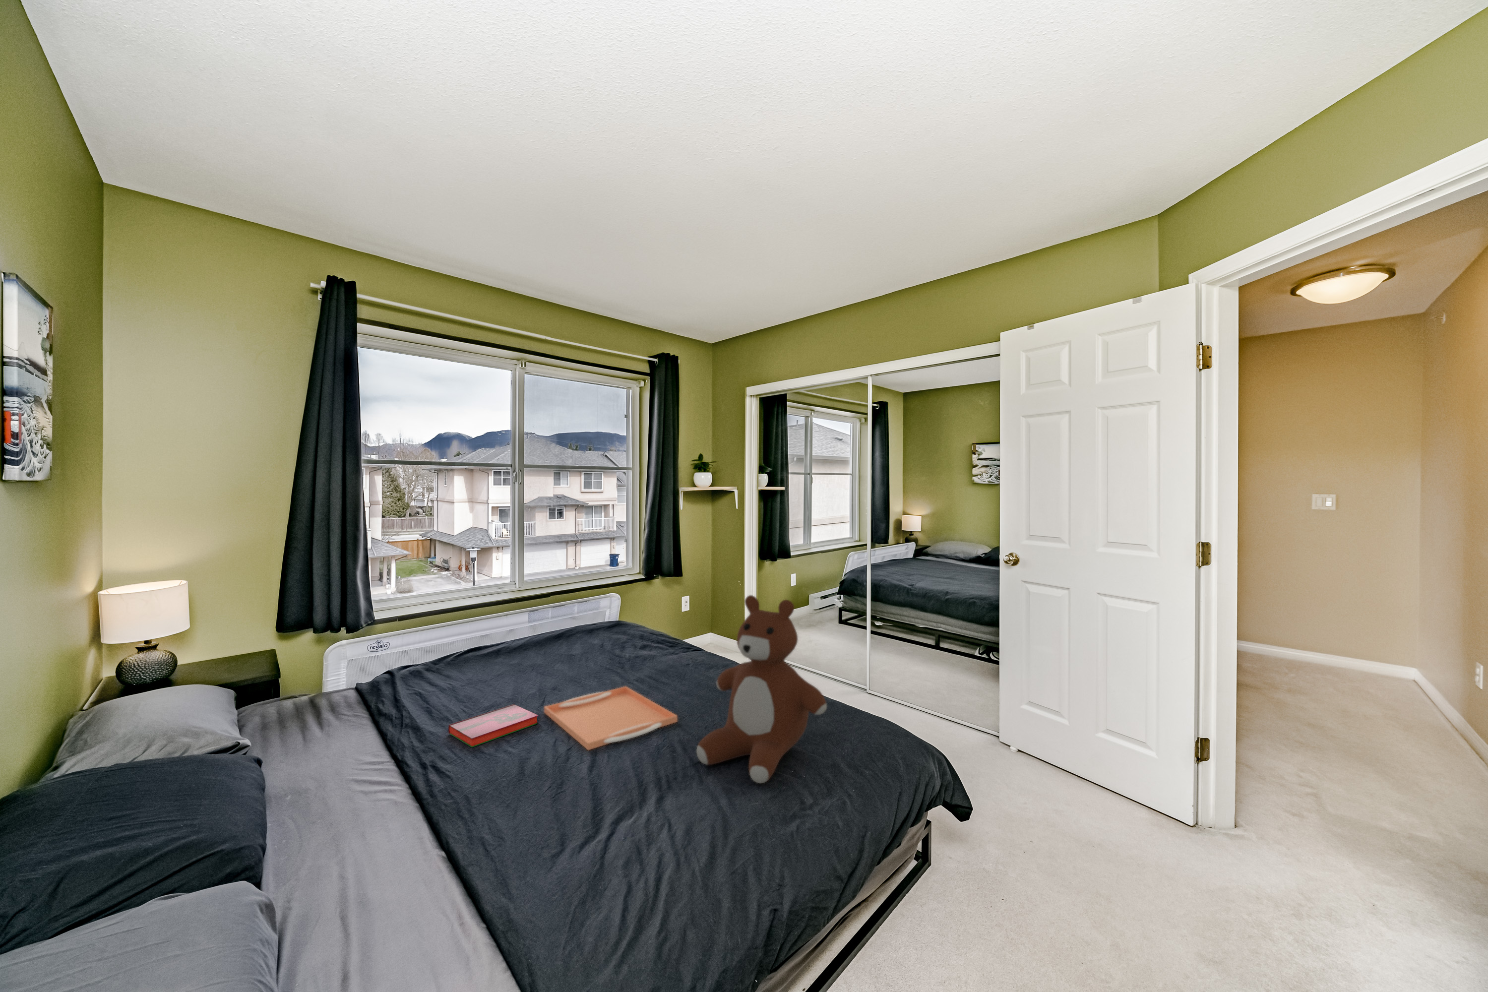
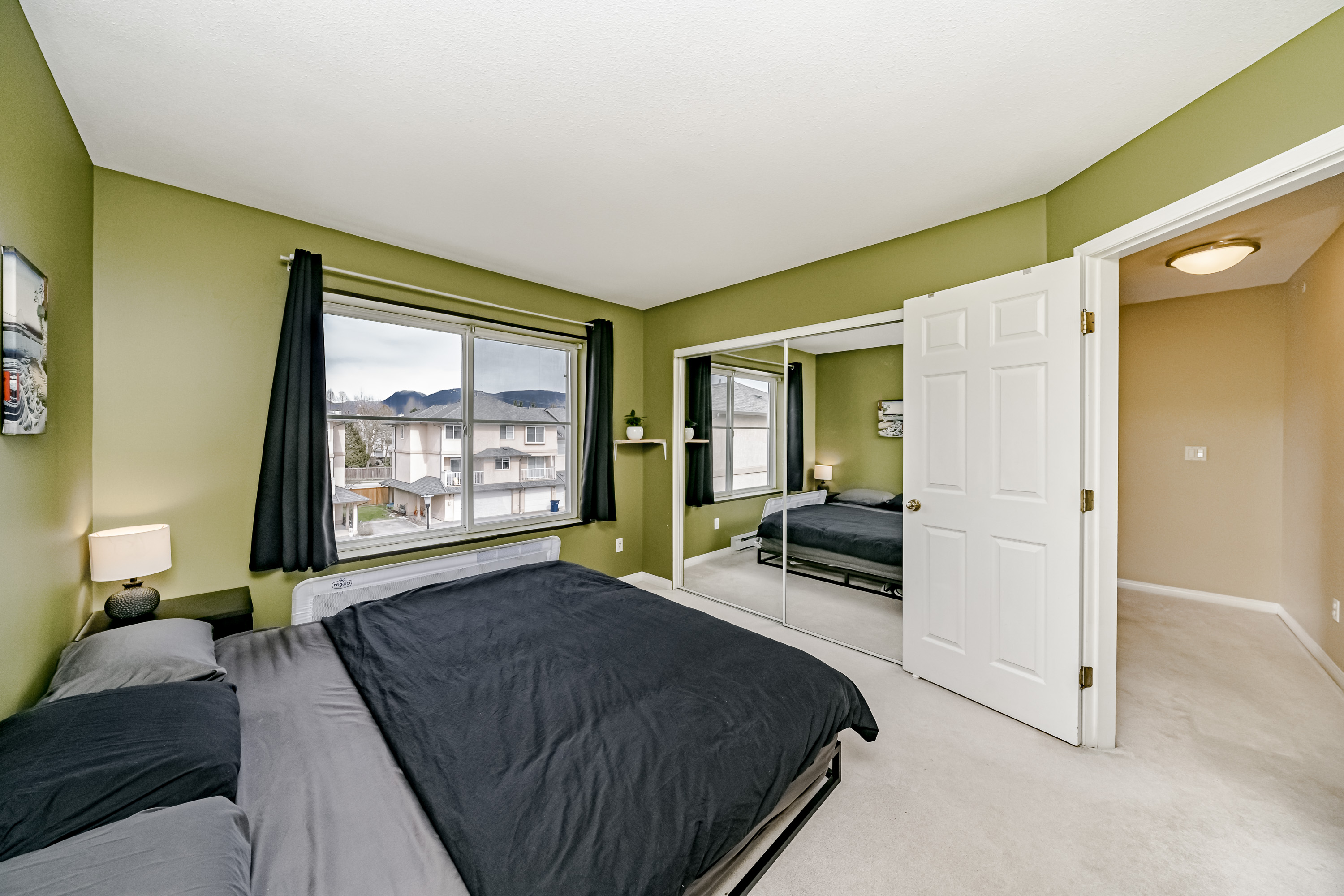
- hardback book (494, 724)
- serving tray (609, 714)
- teddy bear (756, 679)
